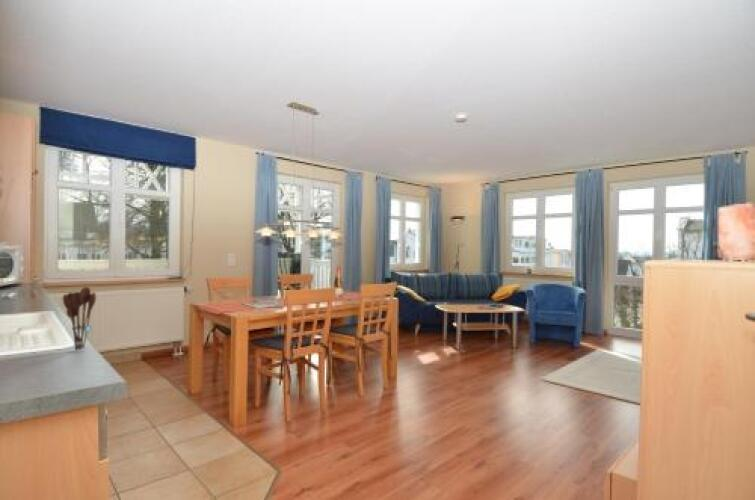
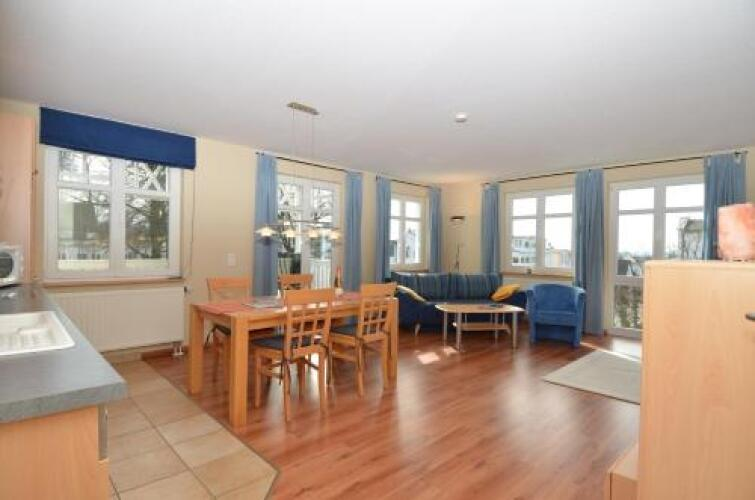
- utensil holder (78, 318)
